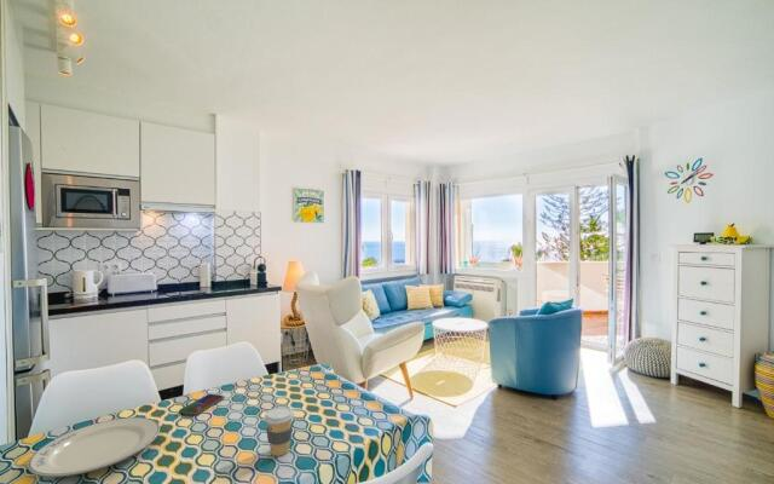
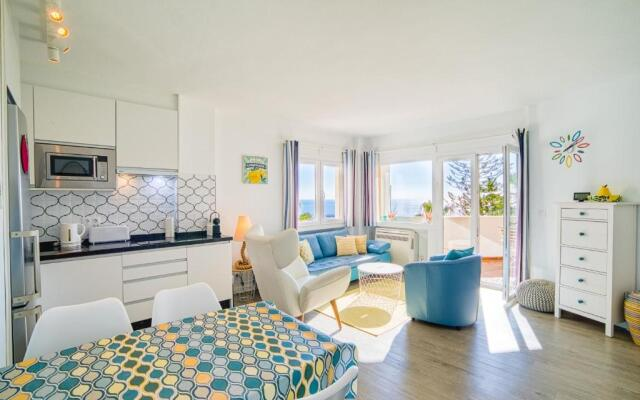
- coffee cup (279, 431)
- smartphone (202, 403)
- chinaware (99, 445)
